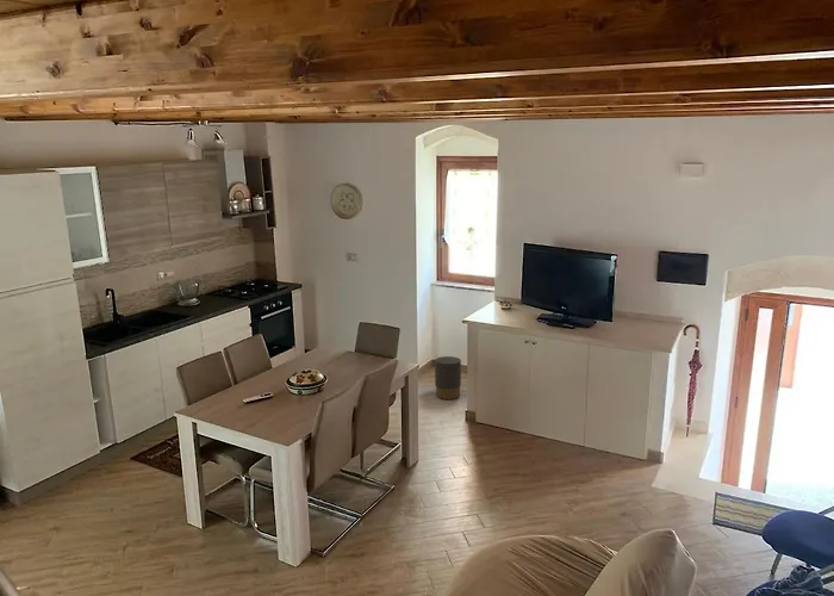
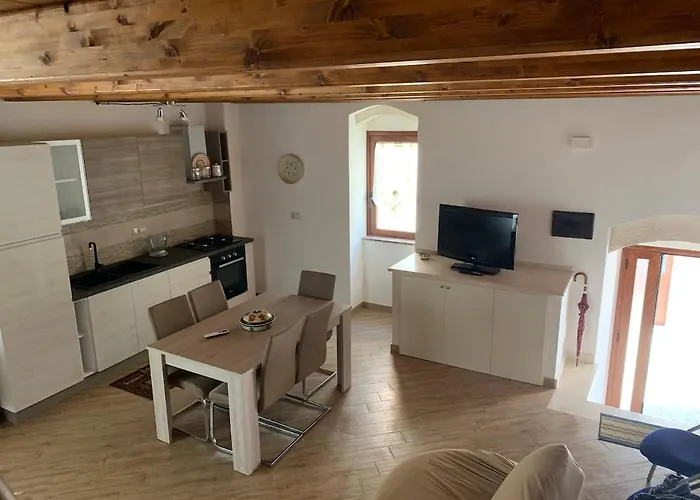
- trash can (446, 375)
